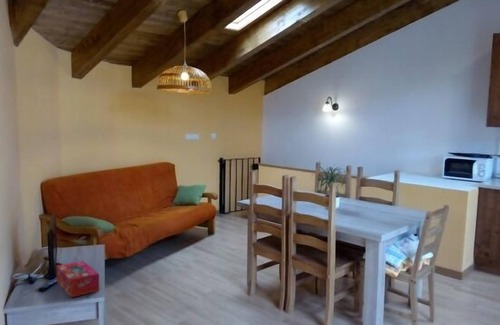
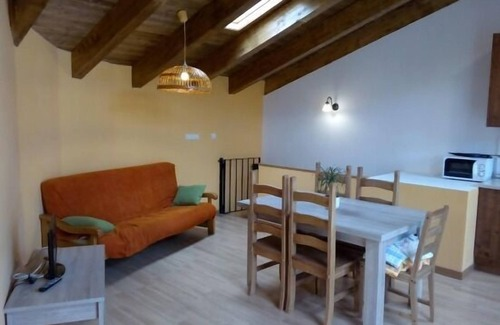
- tissue box (77, 277)
